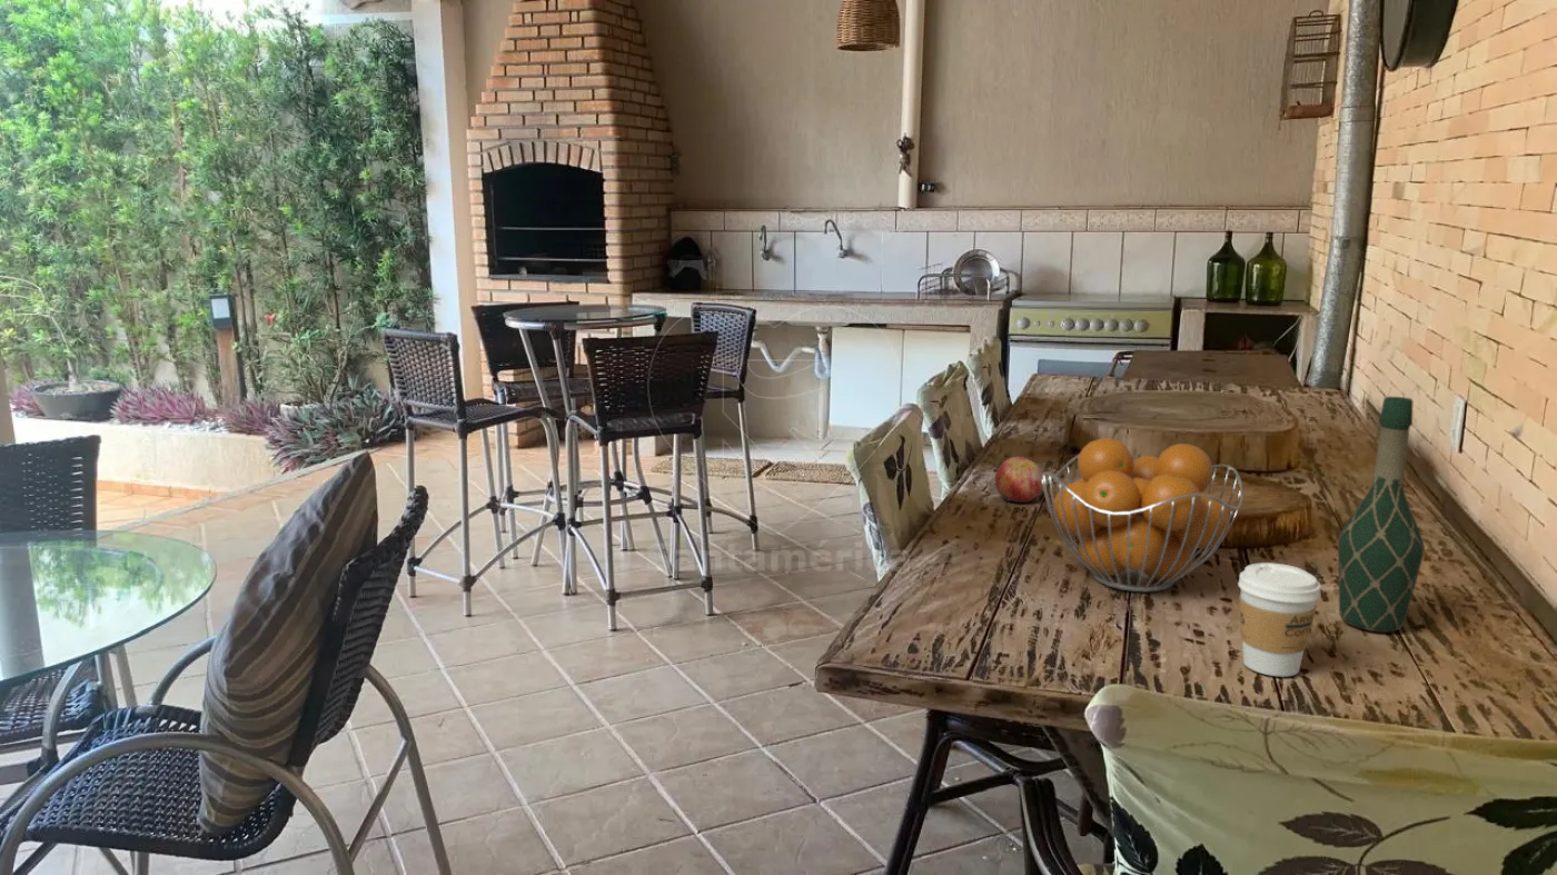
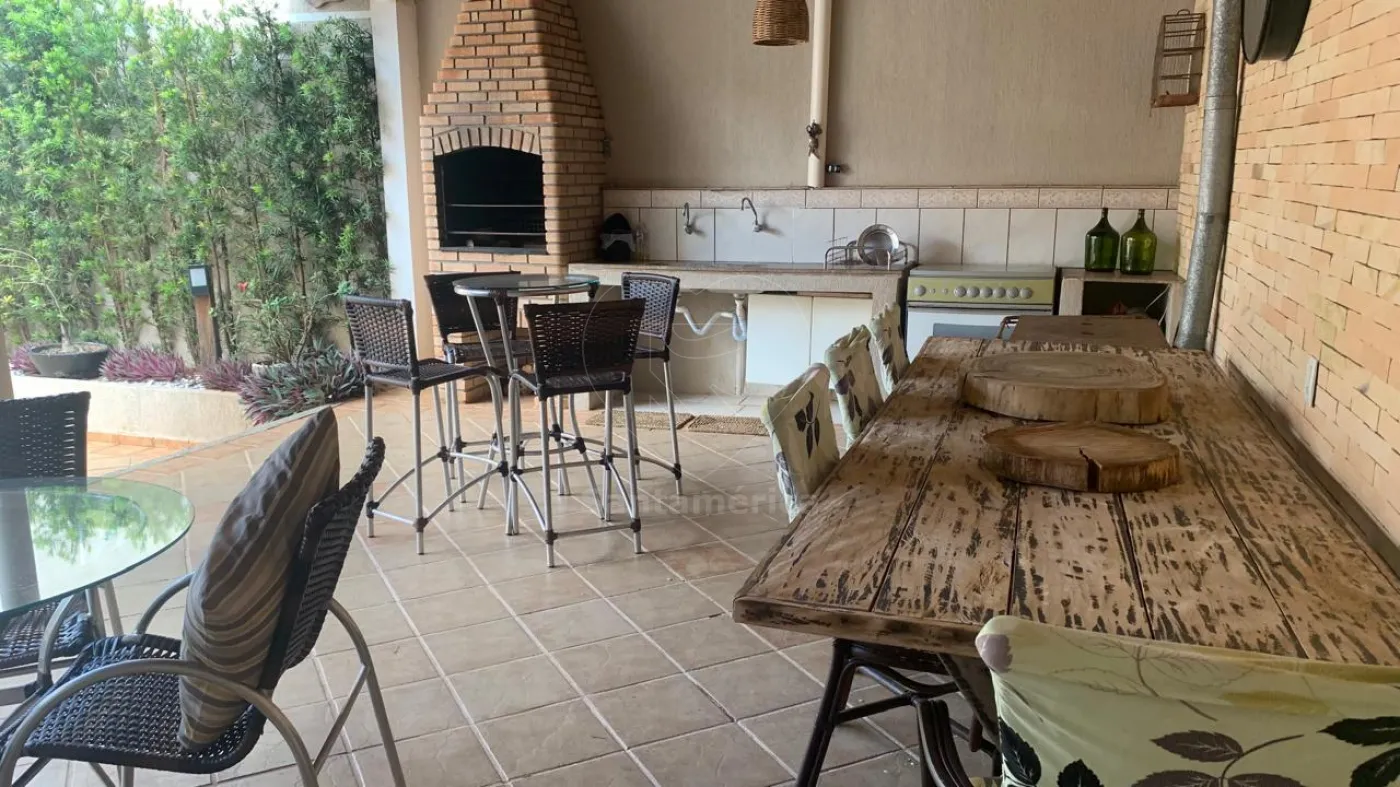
- apple (1019, 479)
- coffee cup (1276, 618)
- fruit basket (1137, 510)
- wine bottle (1384, 513)
